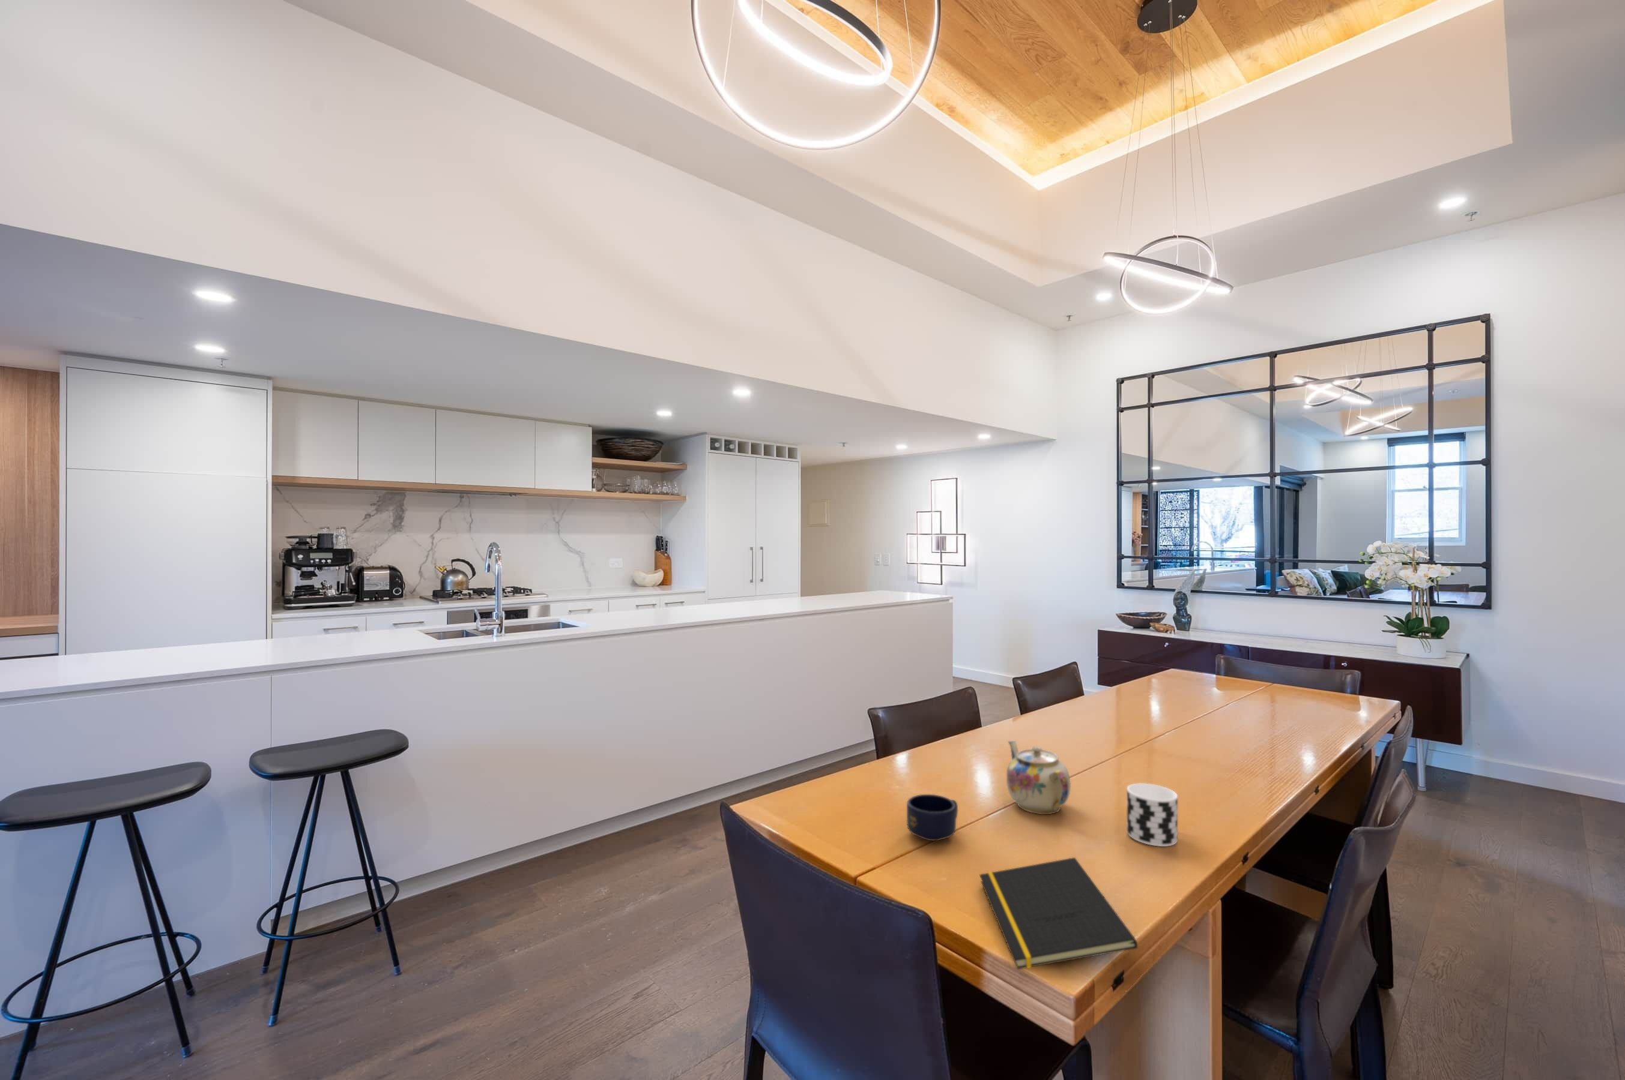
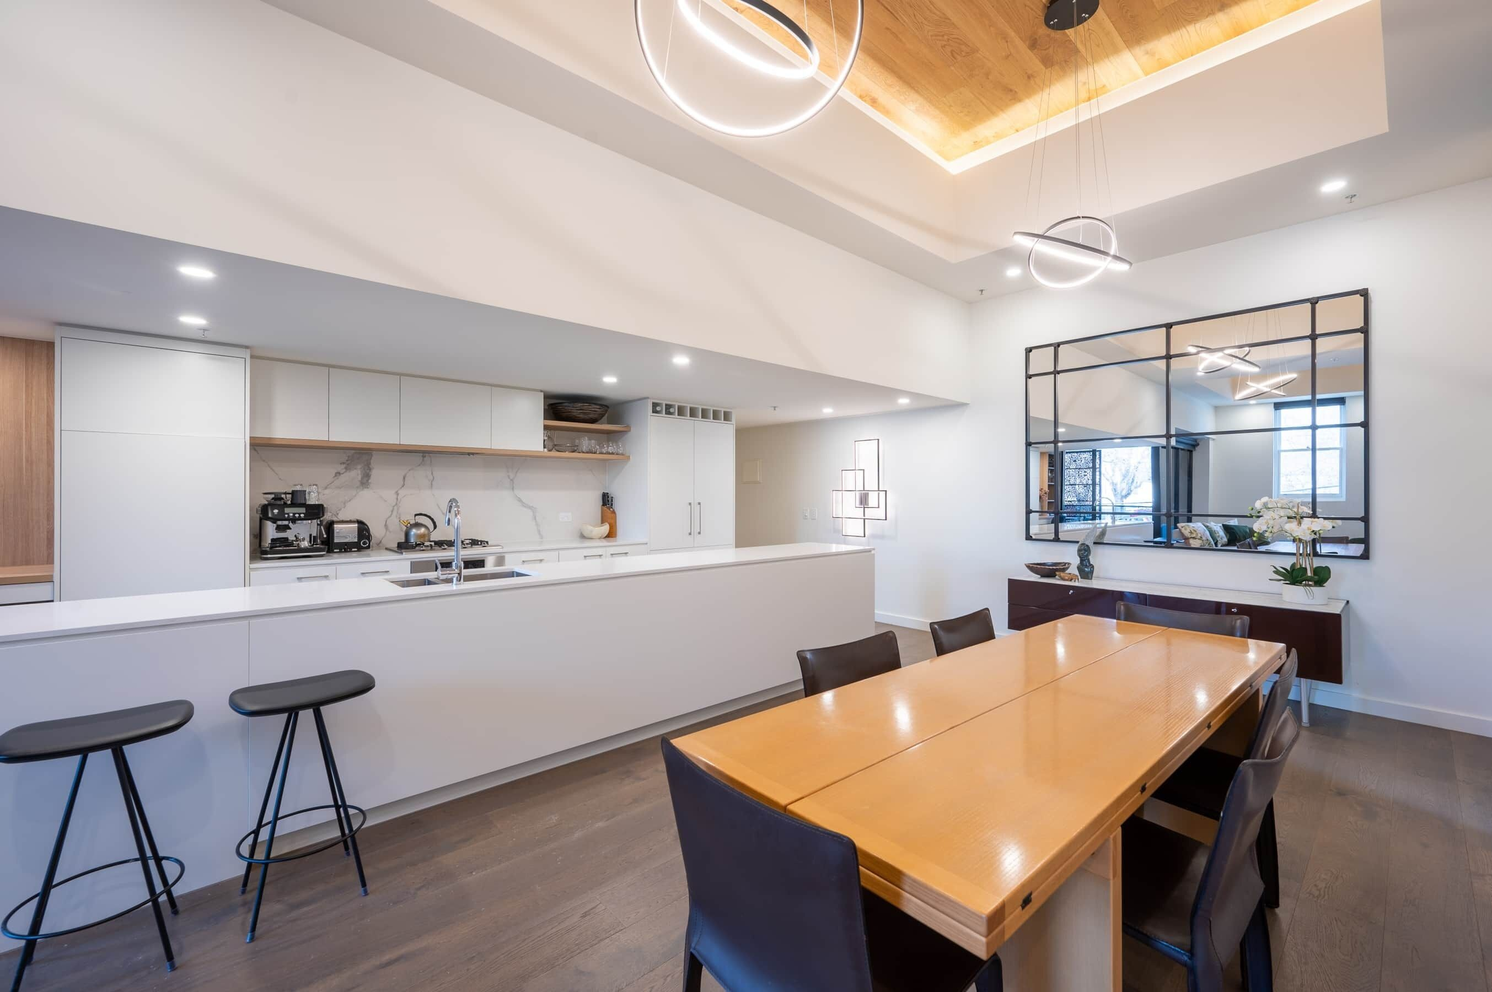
- cup (1156, 811)
- teapot (1035, 775)
- notepad (1050, 908)
- mug (935, 817)
